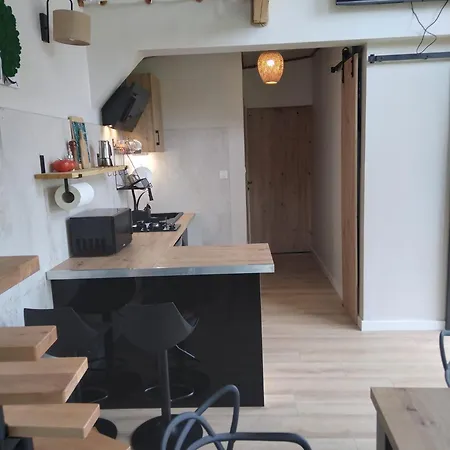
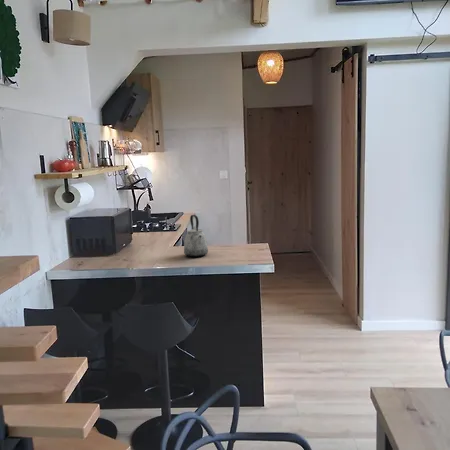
+ kettle (196, 236)
